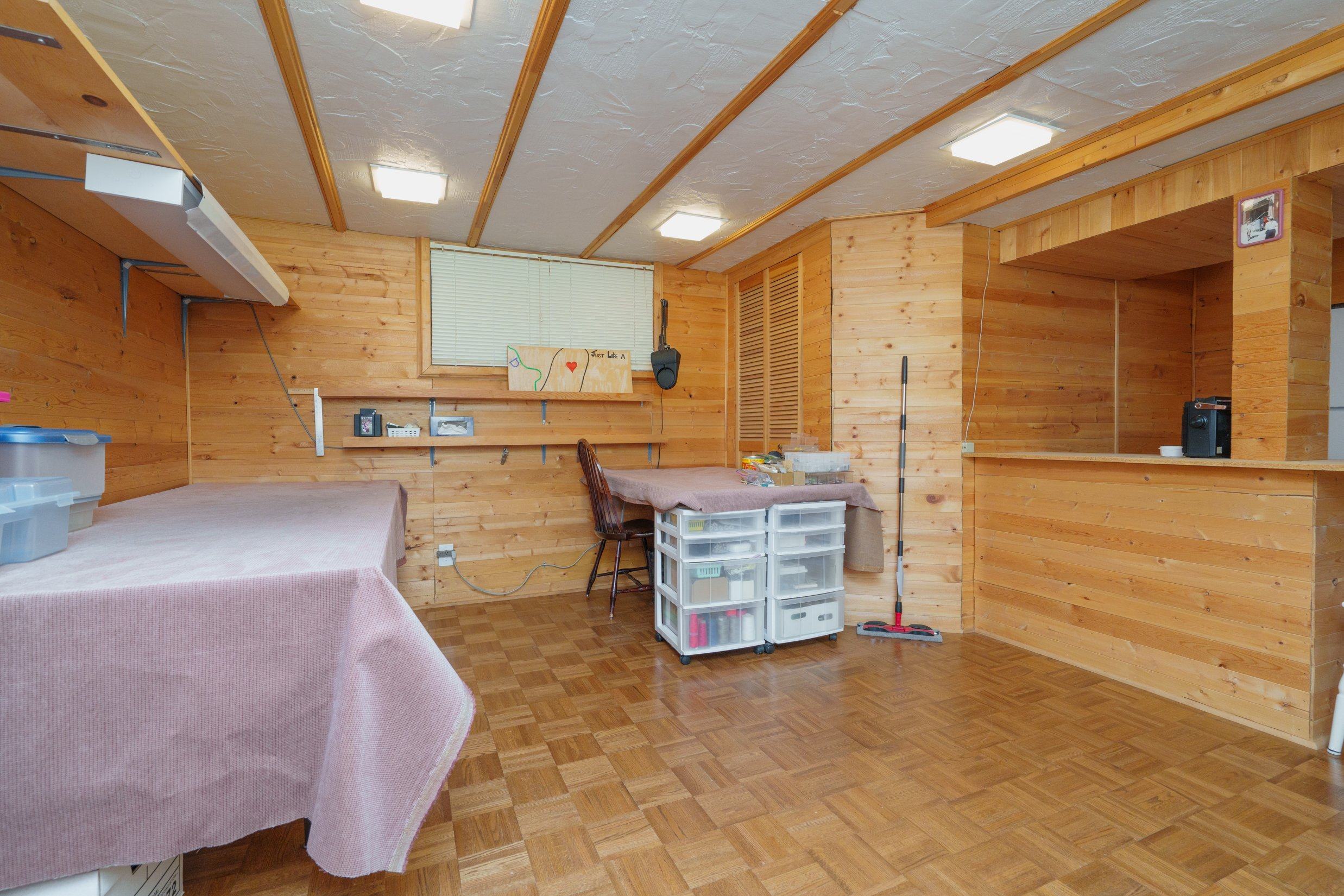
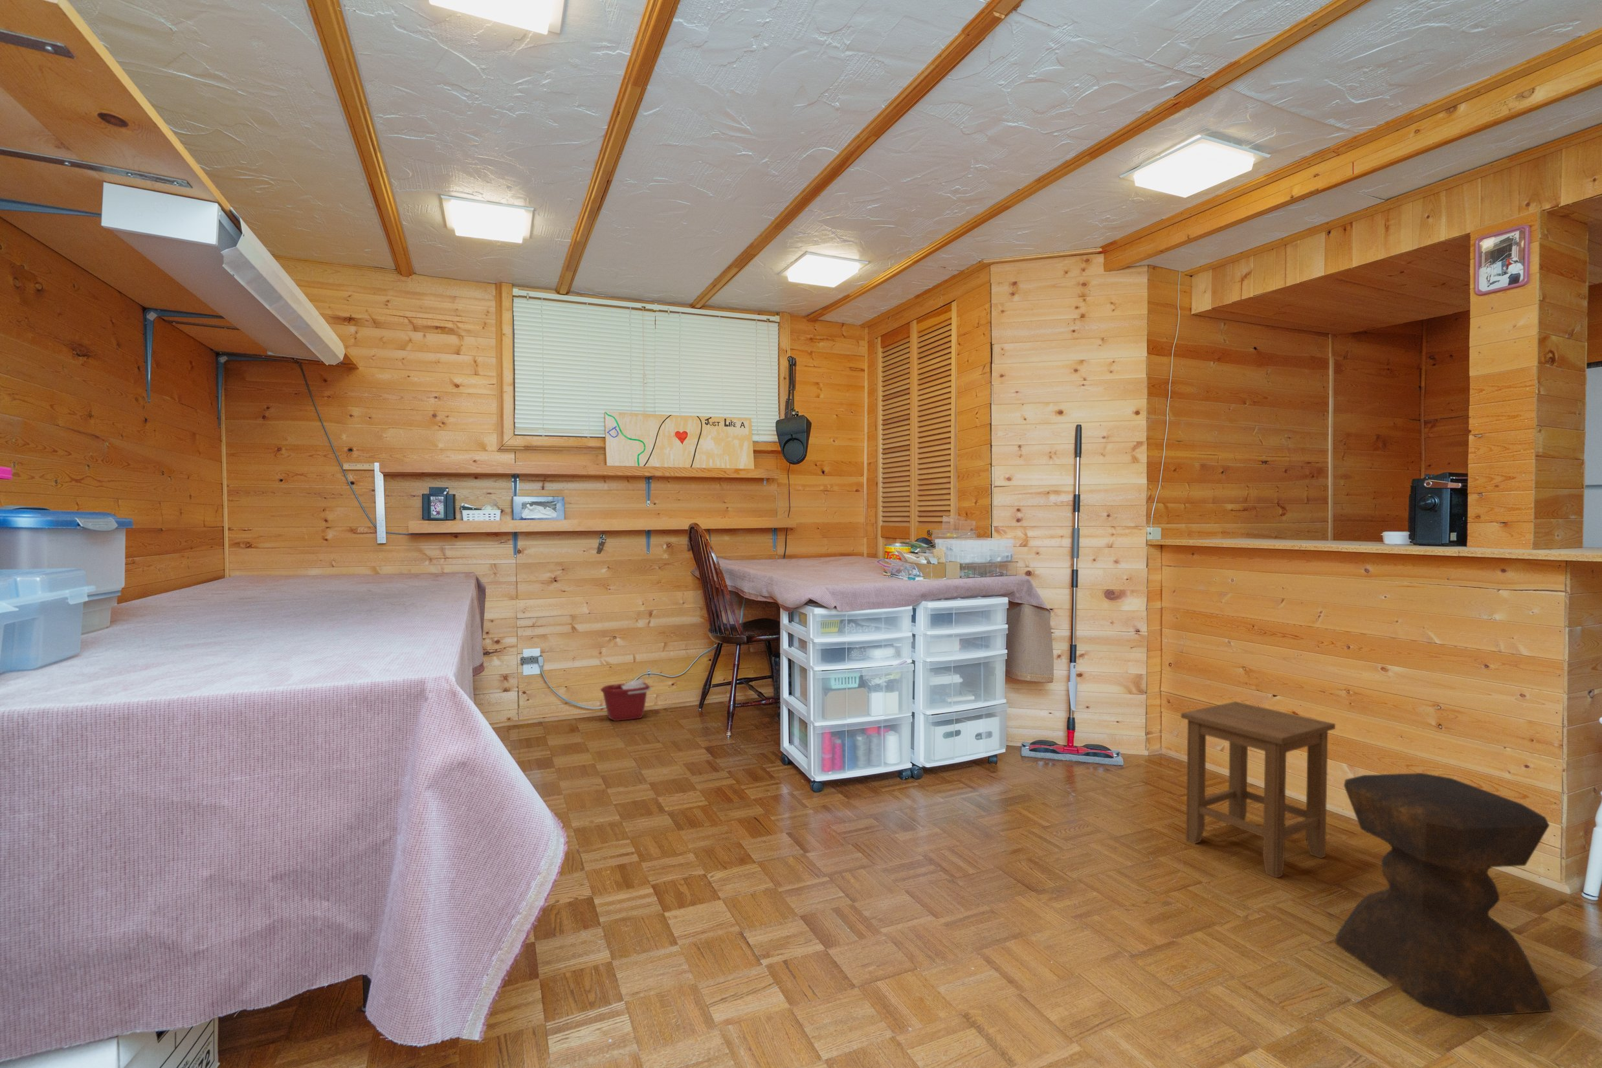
+ stool (1247, 783)
+ stool (1438, 881)
+ bucket (626, 698)
